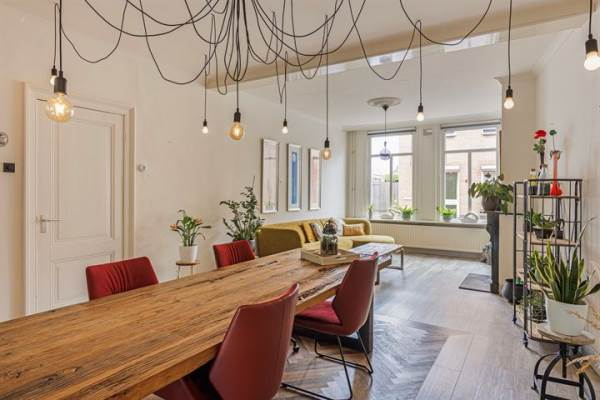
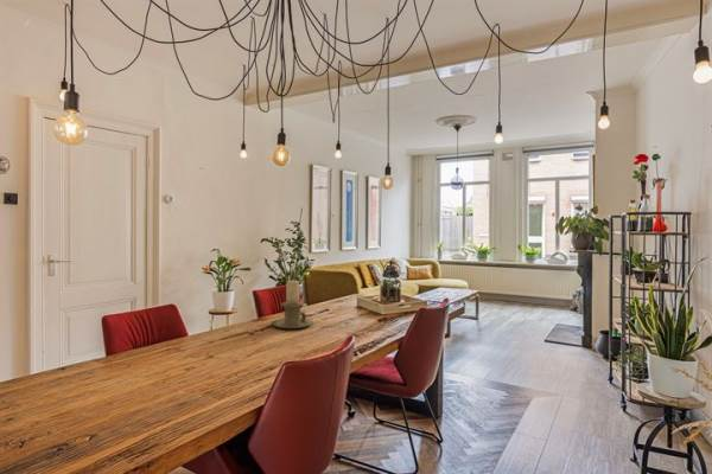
+ candle holder (292, 302)
